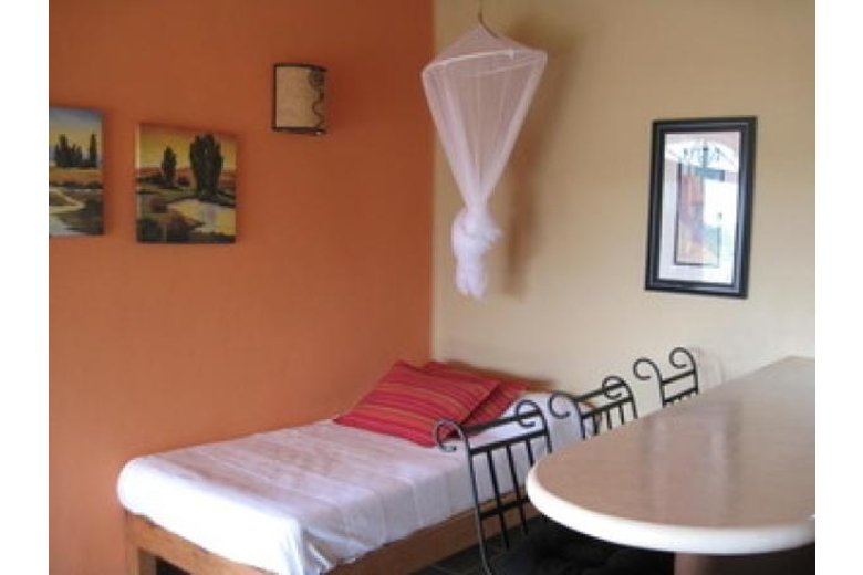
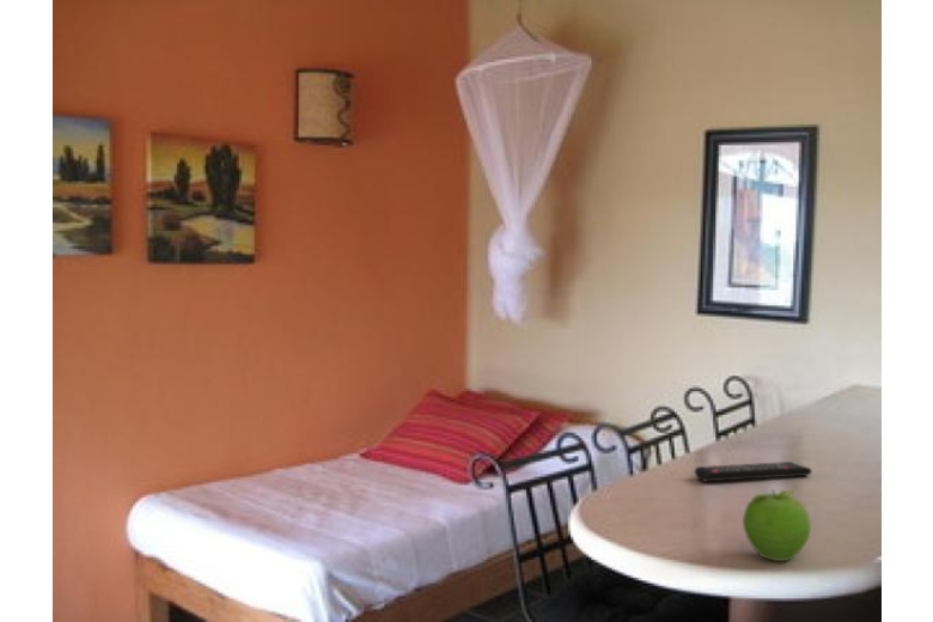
+ remote control (752, 471)
+ fruit (776, 523)
